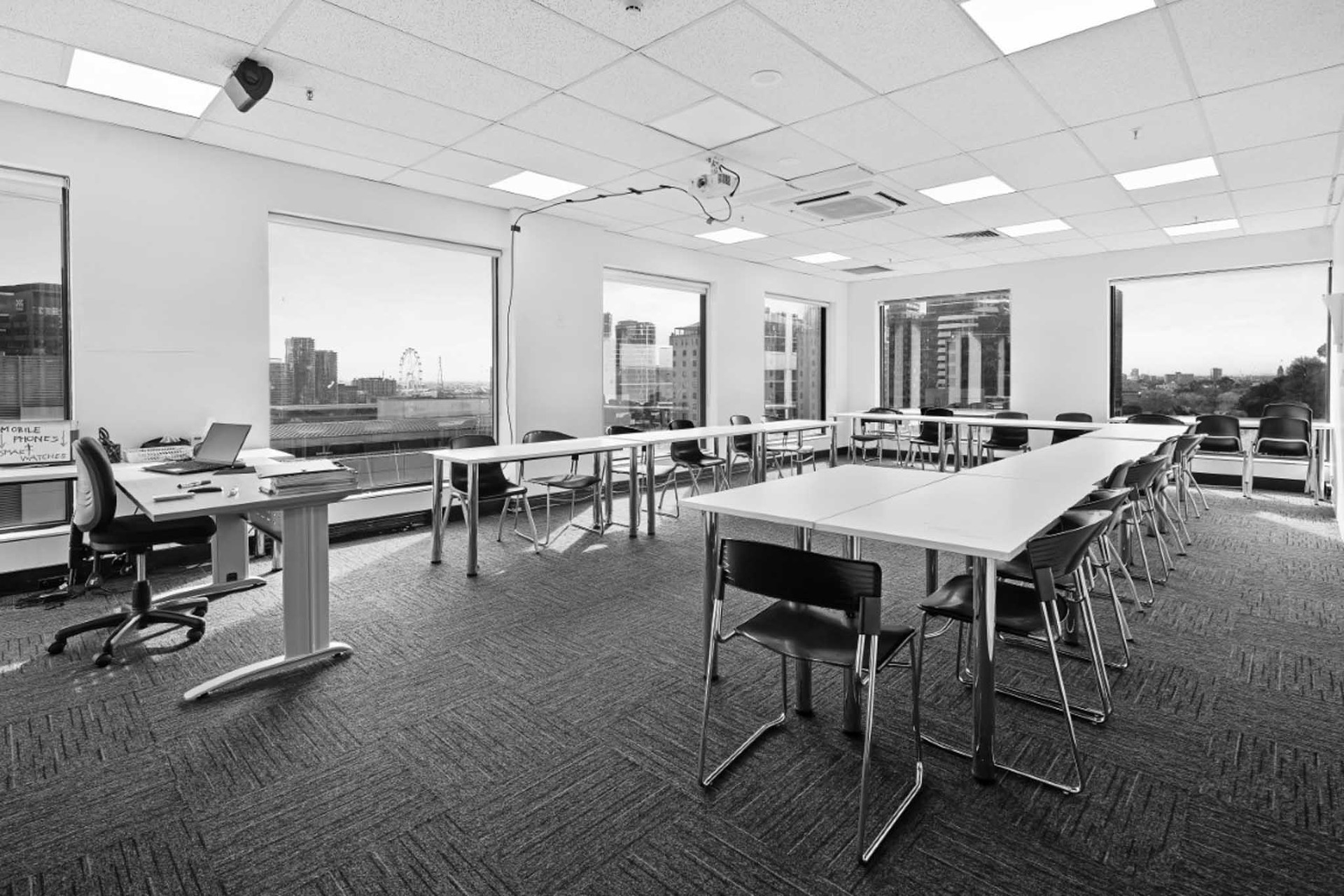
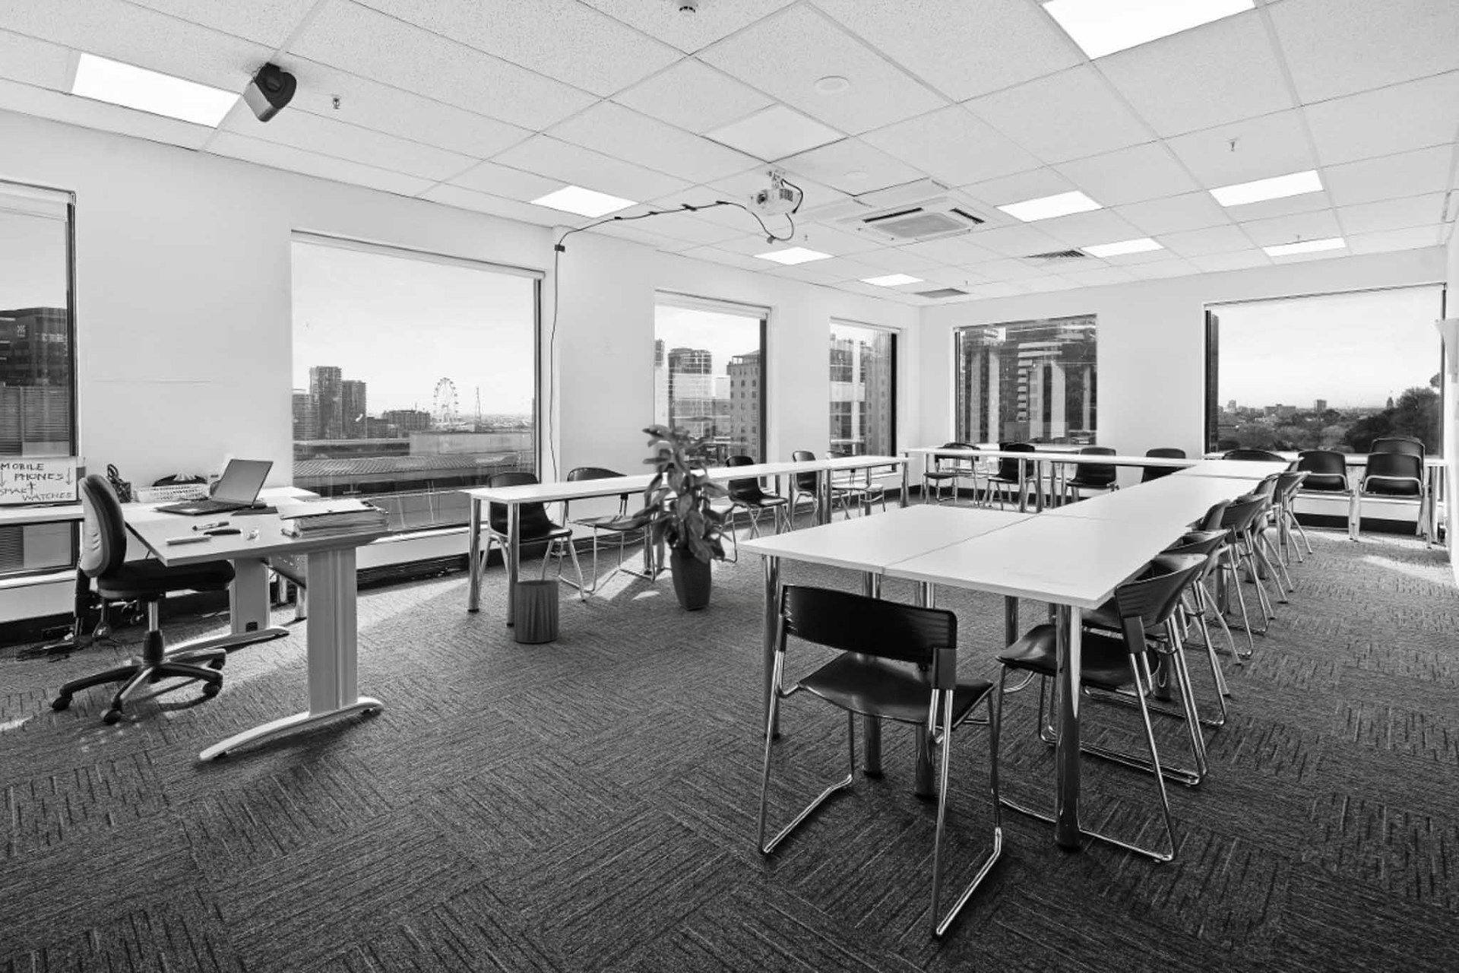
+ trash can (536, 609)
+ indoor plant (688, 513)
